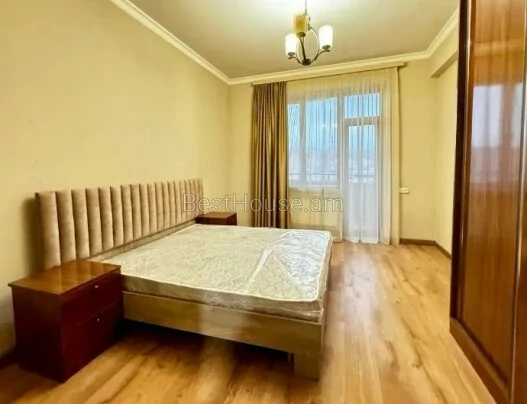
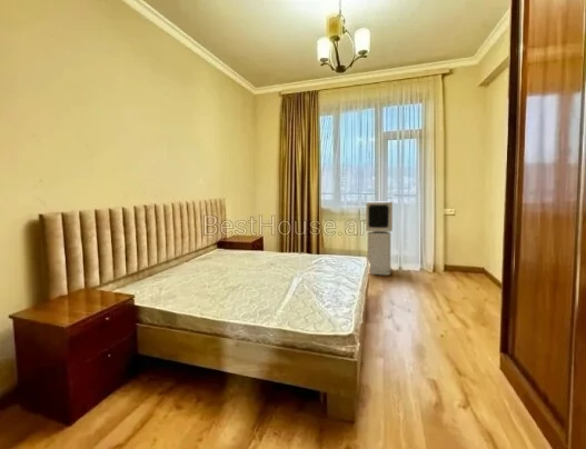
+ air purifier (379, 237)
